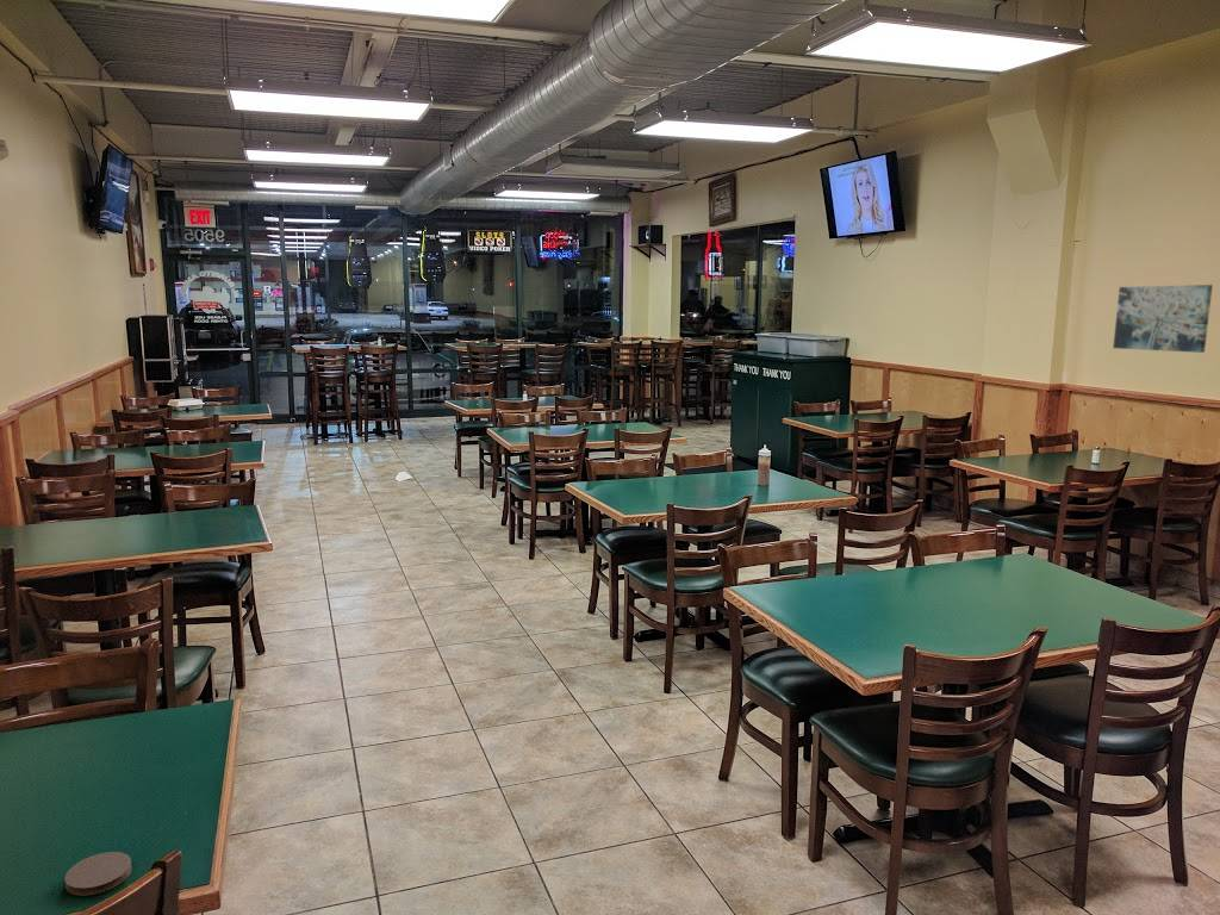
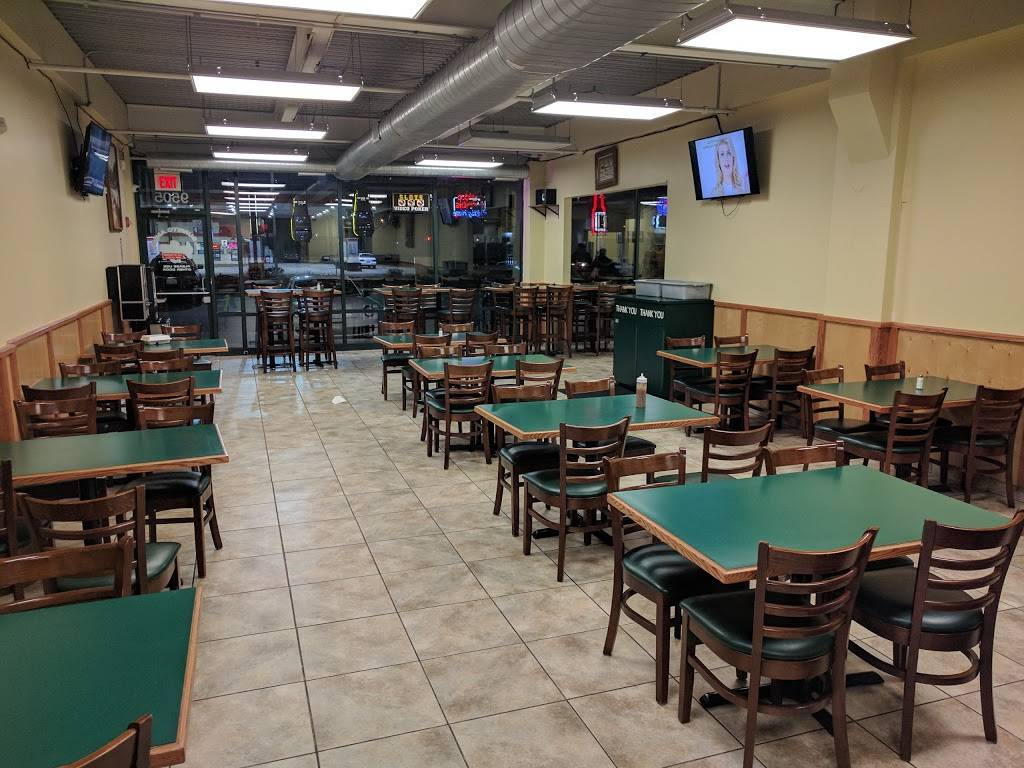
- wall art (1159, 318)
- coaster (99, 872)
